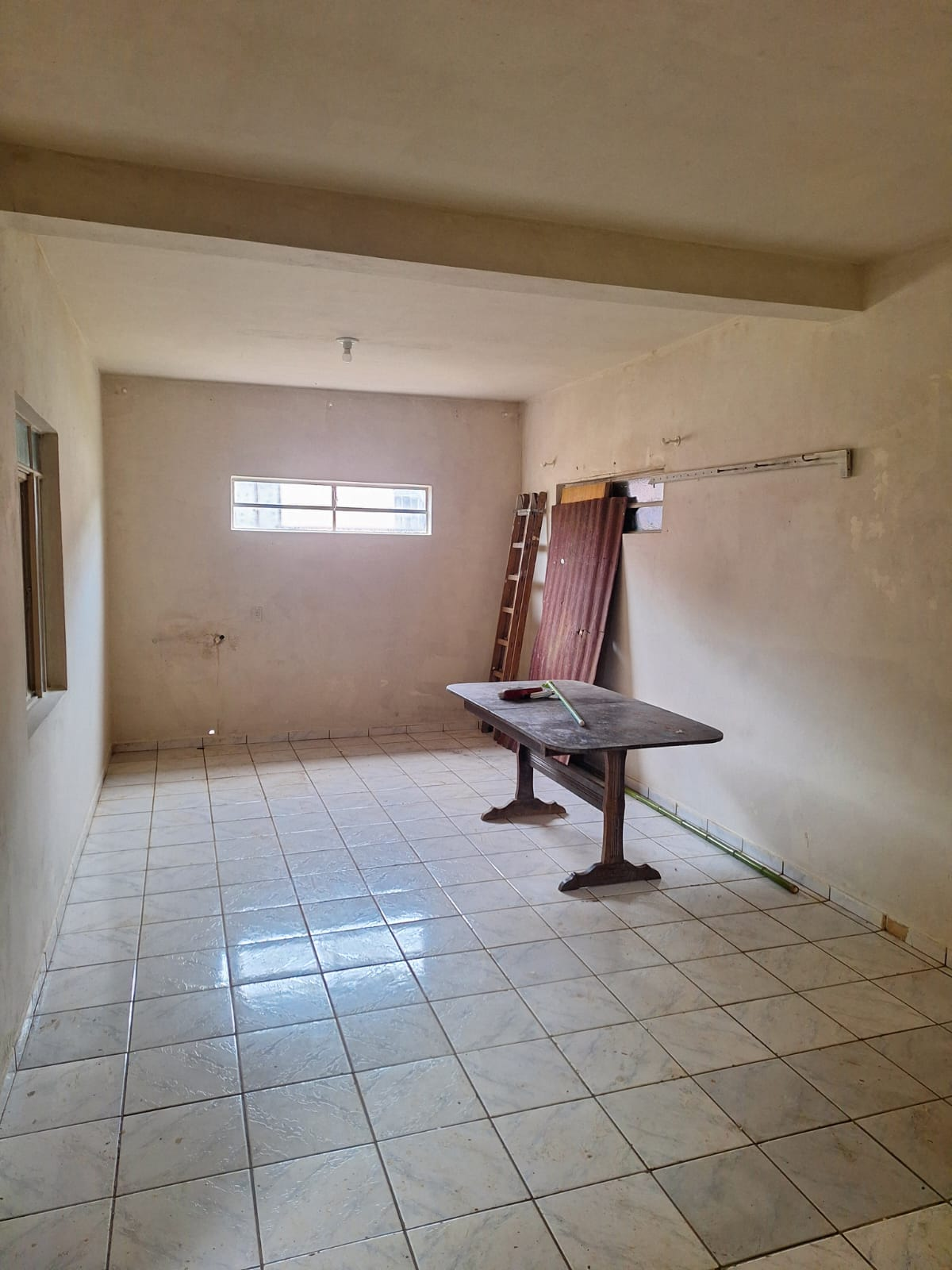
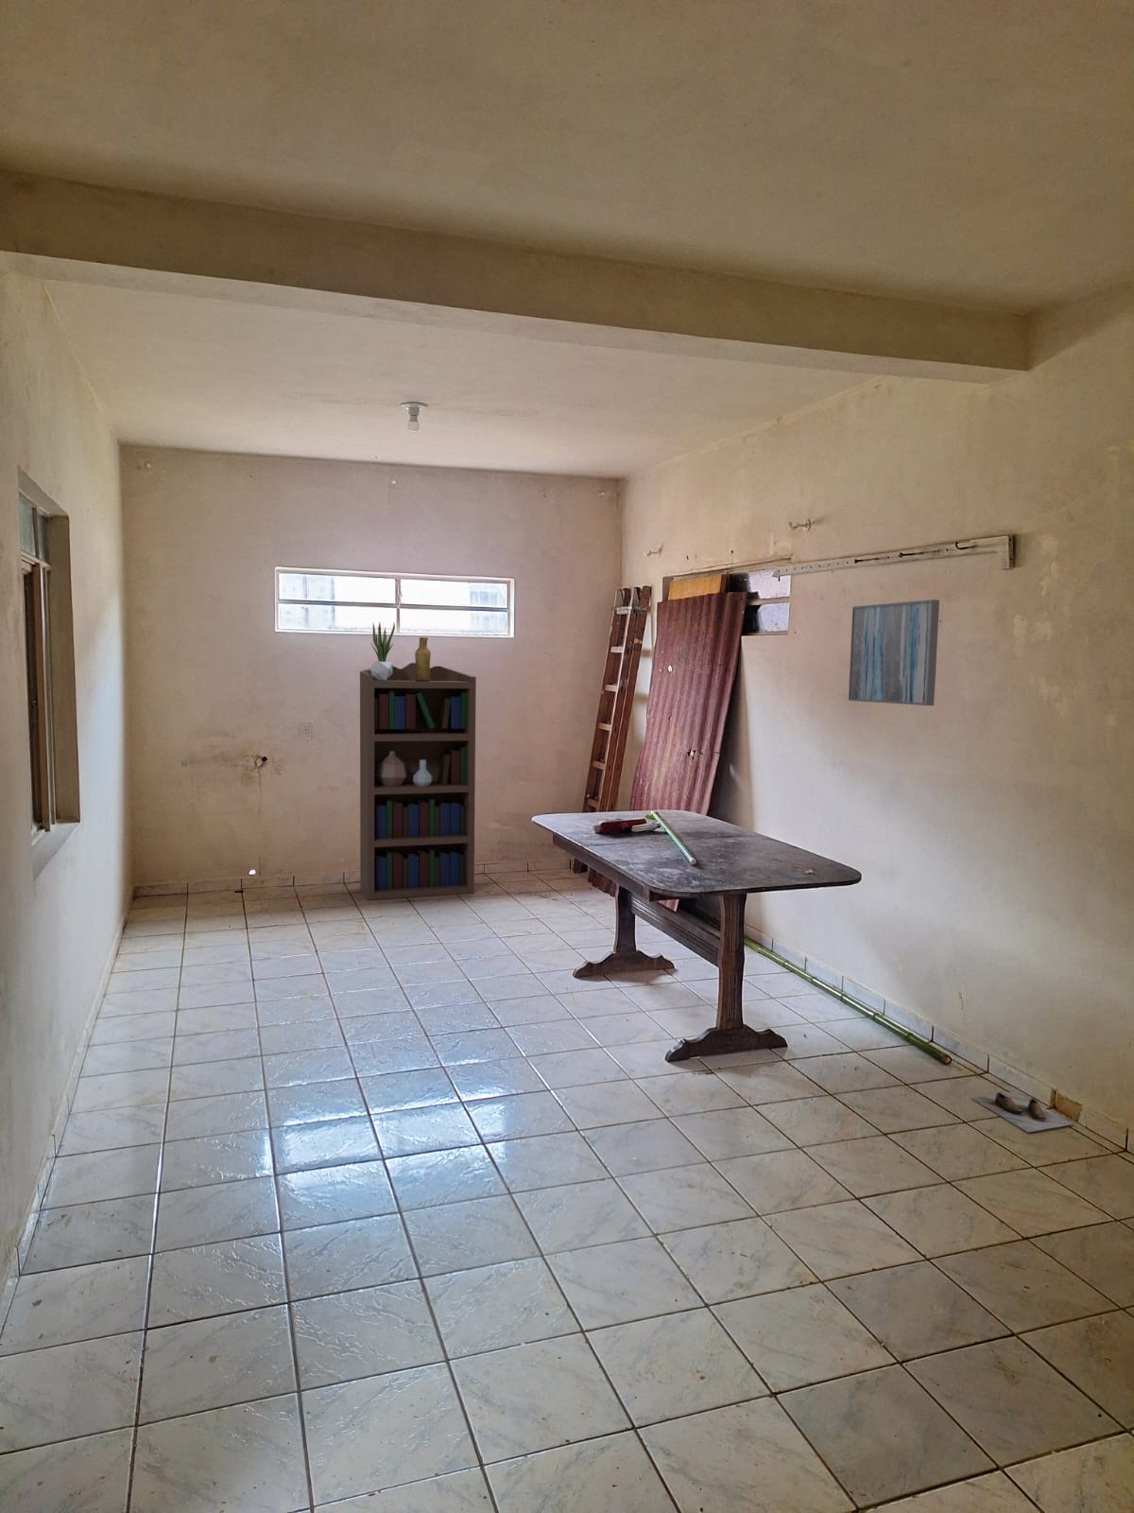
+ vase (423, 658)
+ wall art (890, 653)
+ potted plant (381, 650)
+ shoe (1021, 1106)
+ bookcase (417, 777)
